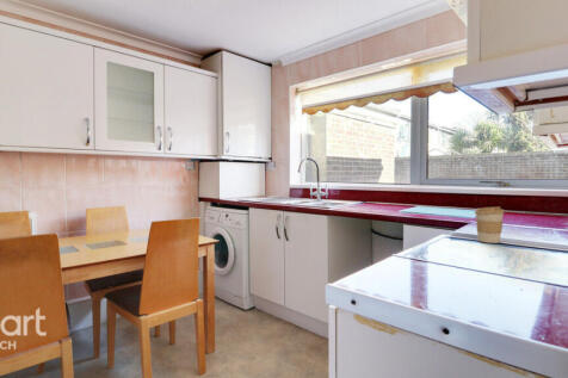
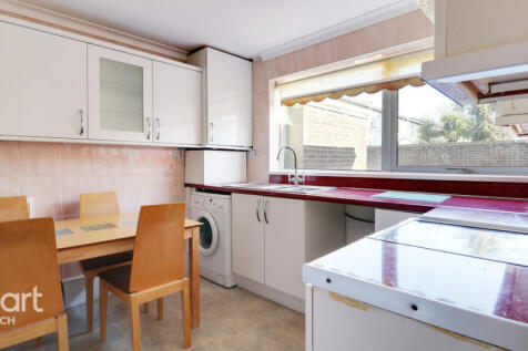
- coffee cup (488, 223)
